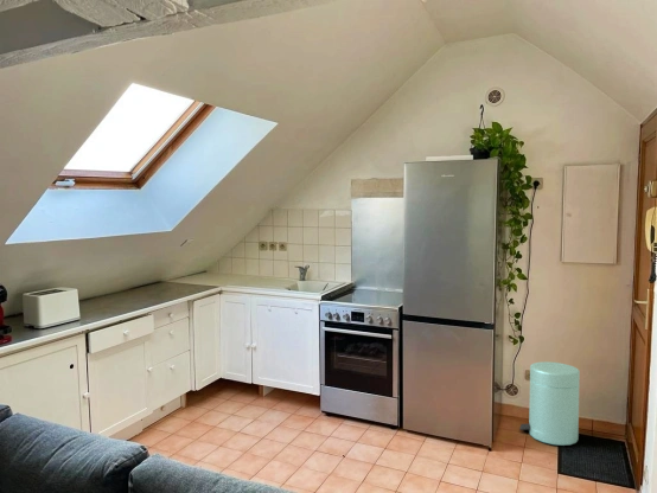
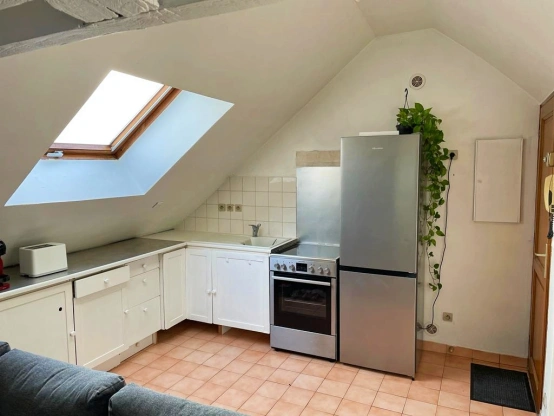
- trash can (549, 401)
